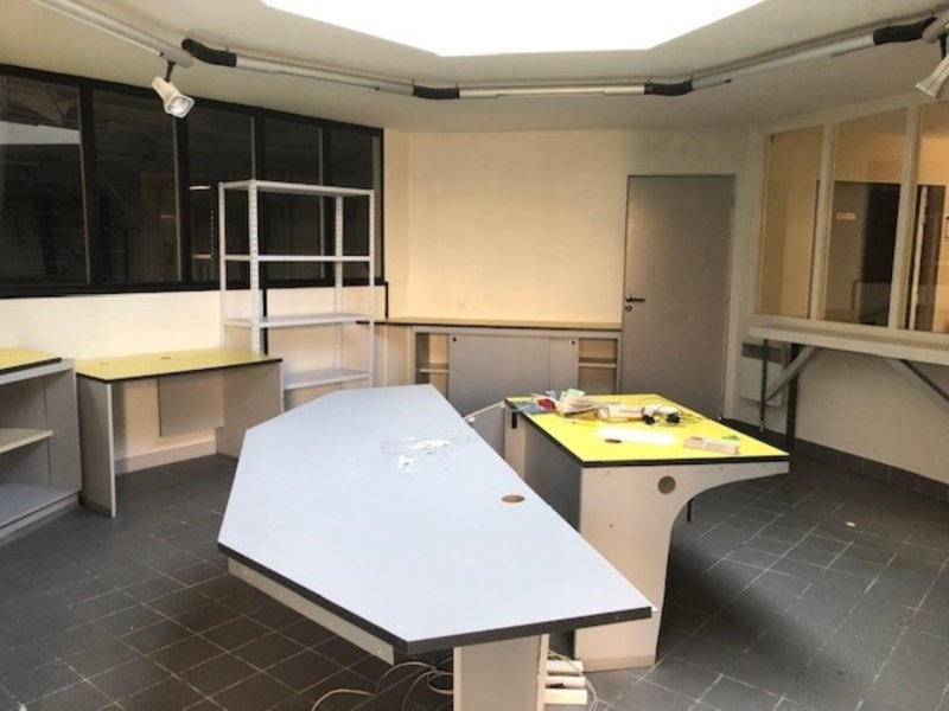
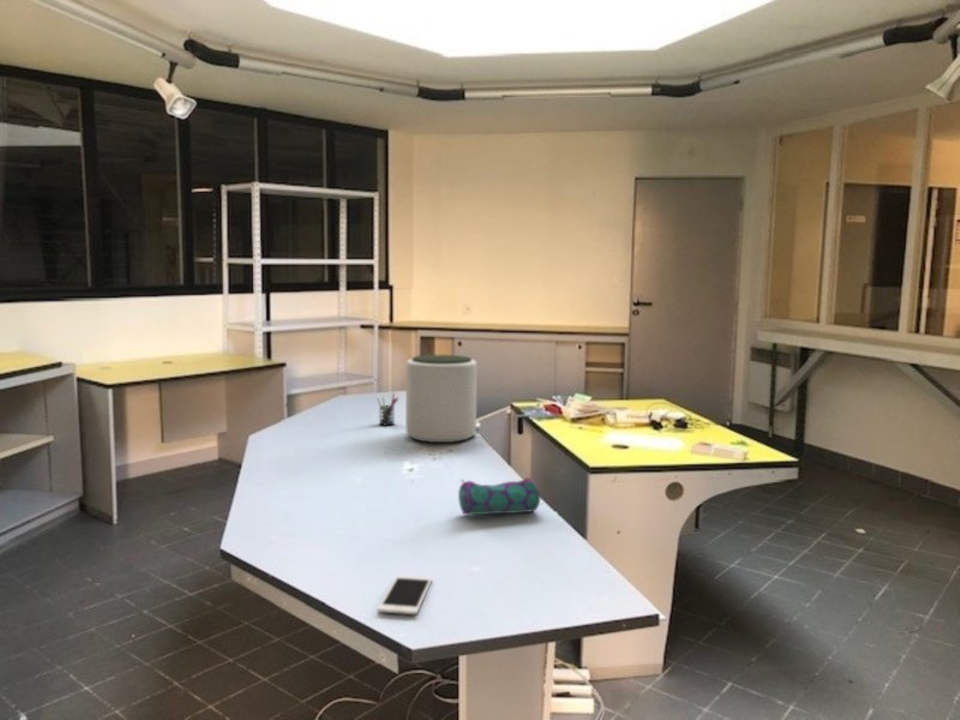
+ pencil case (498, 496)
+ pen holder (386, 408)
+ cell phone (406, 593)
+ plant pot (440, 397)
